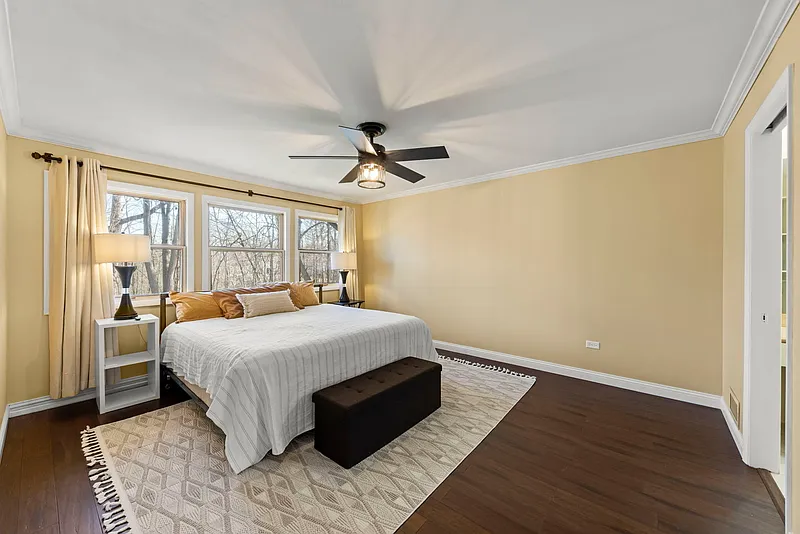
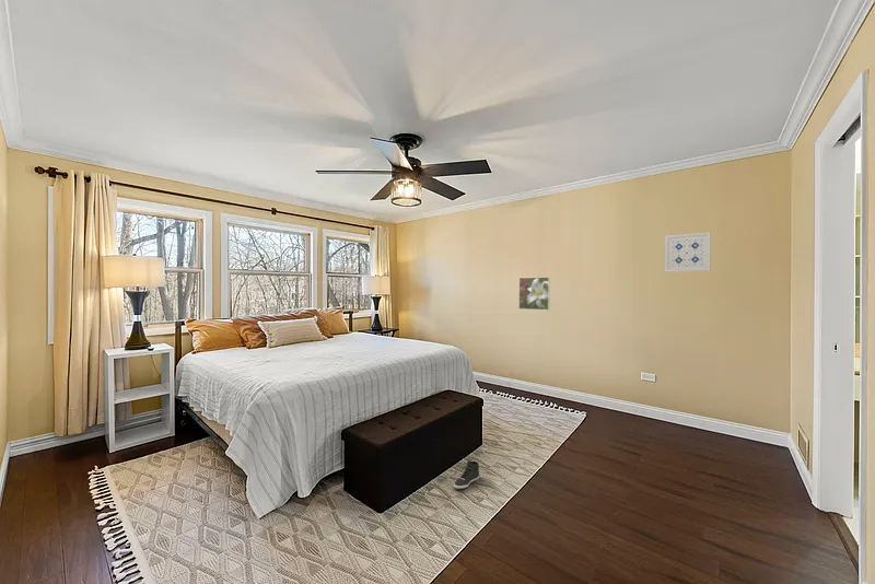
+ sneaker (466, 472)
+ wall art (687, 253)
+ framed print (534, 293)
